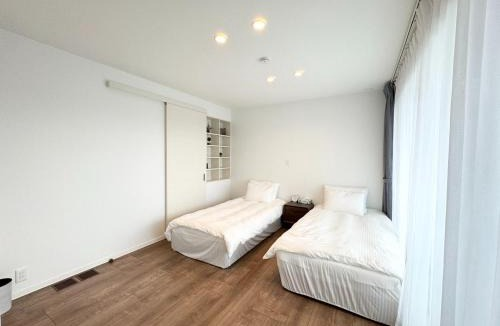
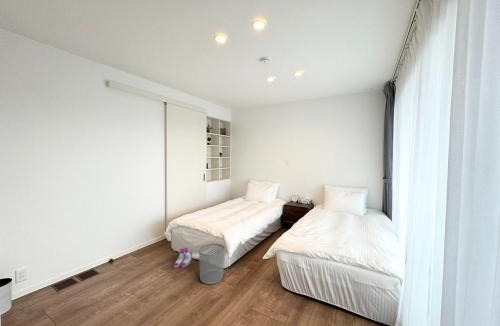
+ waste bin (211, 263)
+ boots (183, 256)
